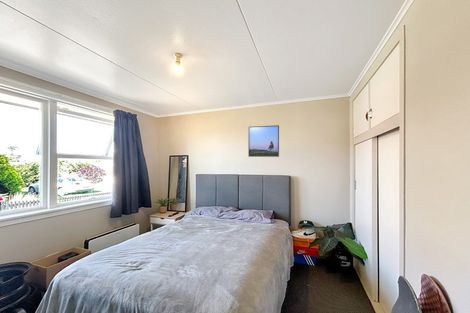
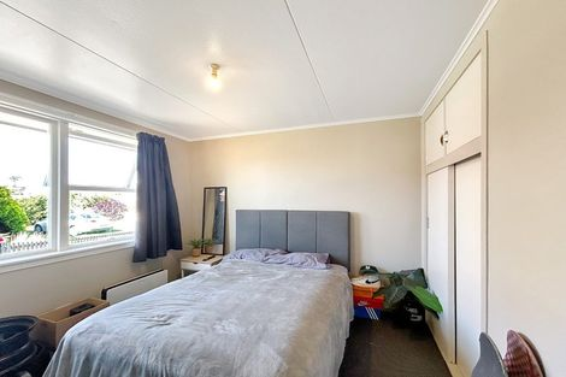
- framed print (263, 141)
